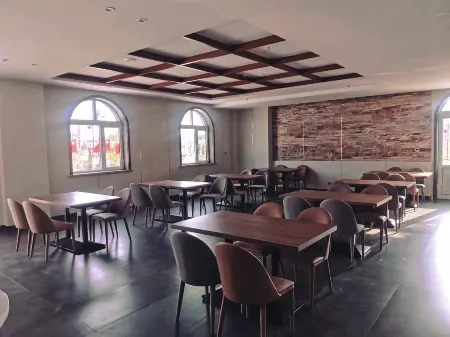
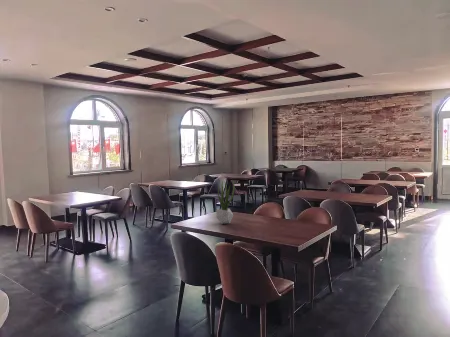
+ potted plant (226, 201)
